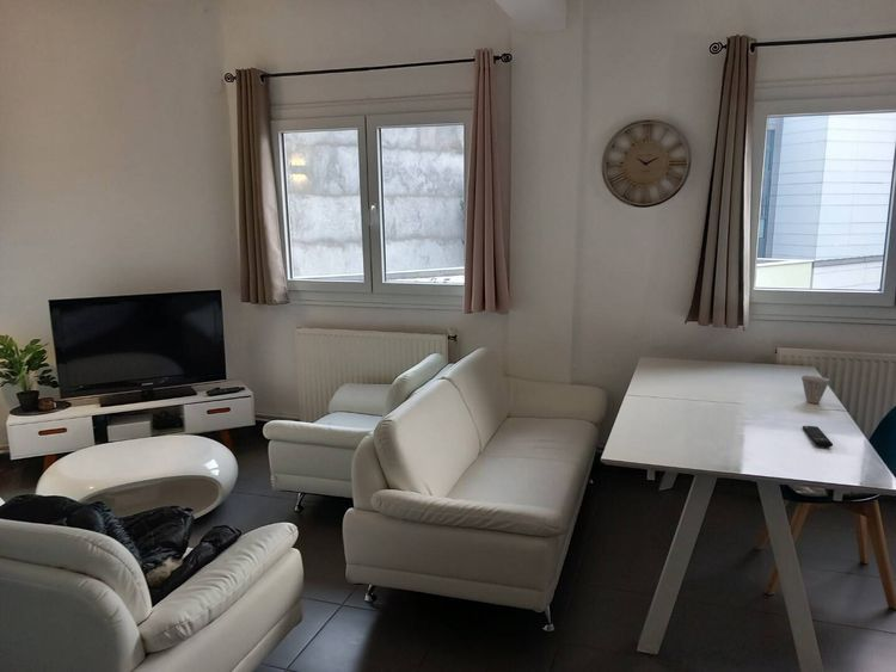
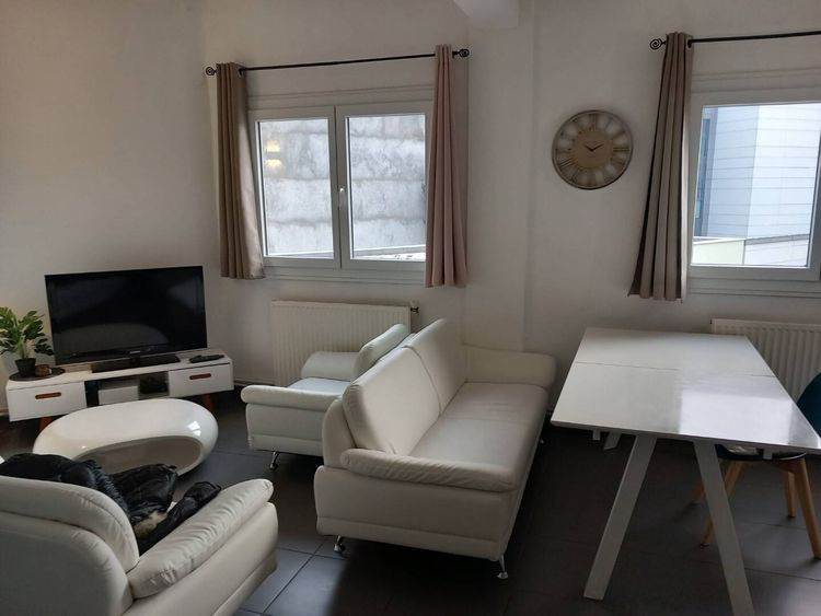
- remote control (816, 436)
- cup (815, 389)
